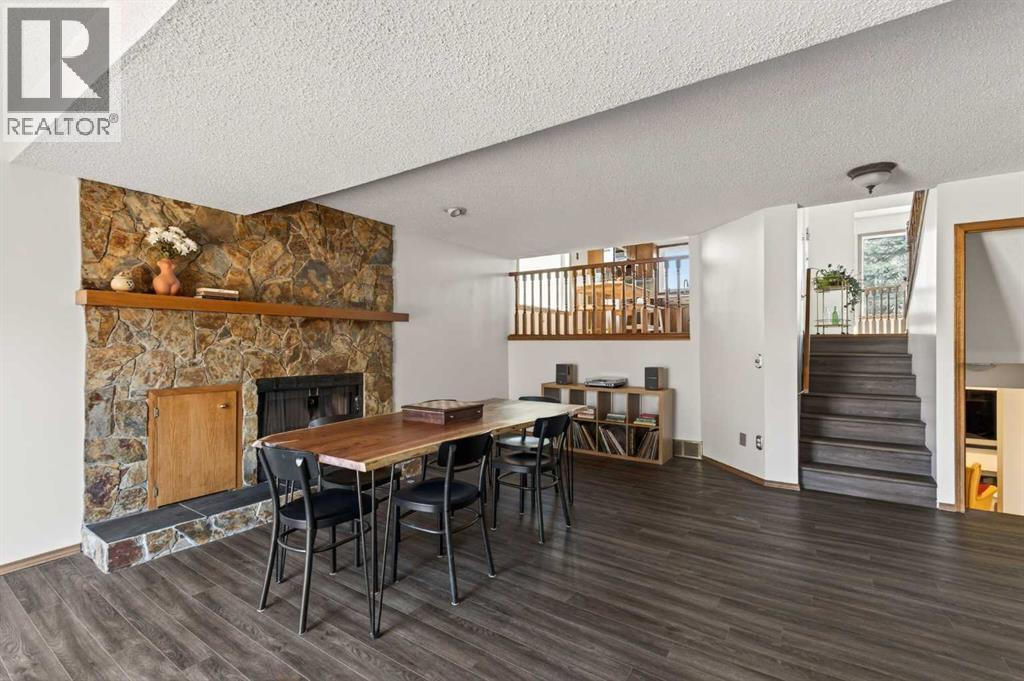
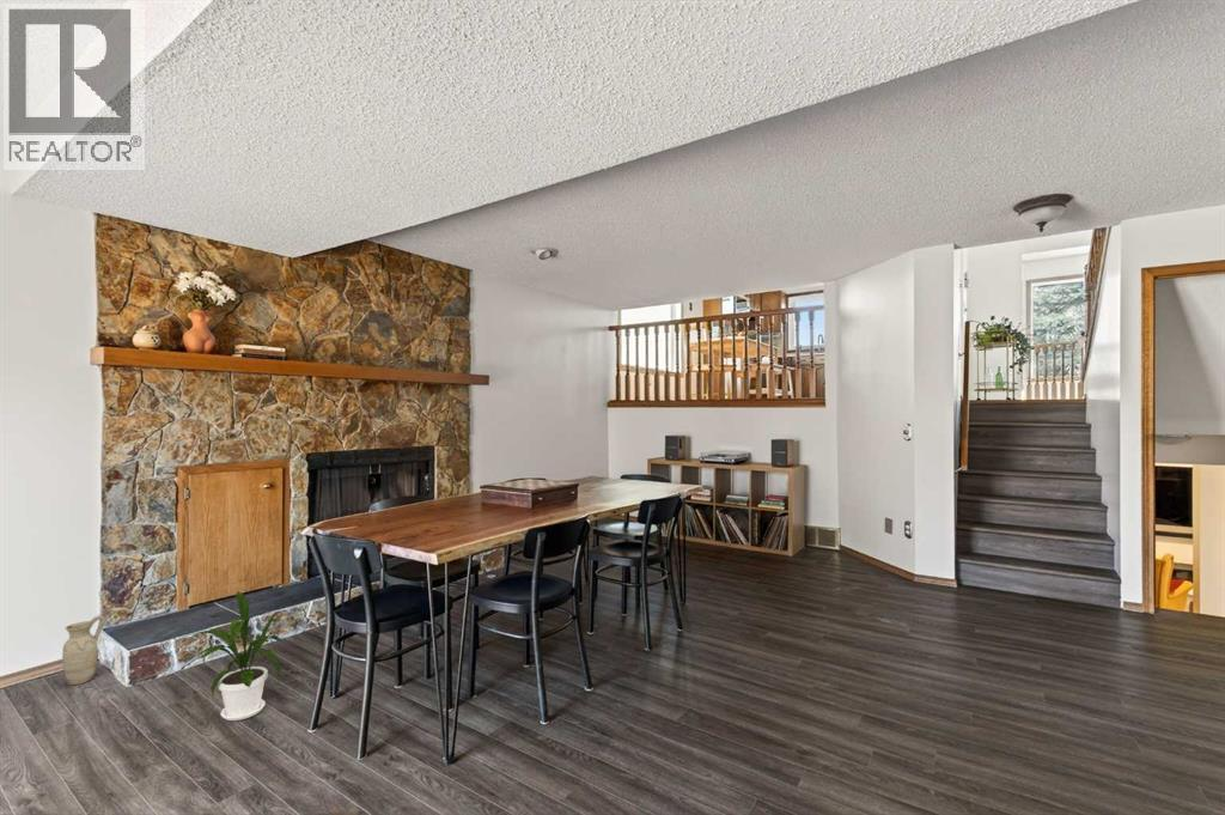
+ ceramic jug (84, 649)
+ house plant (240, 656)
